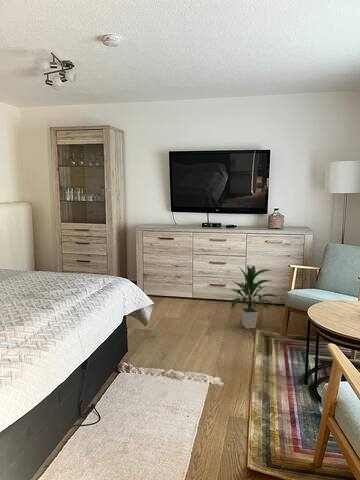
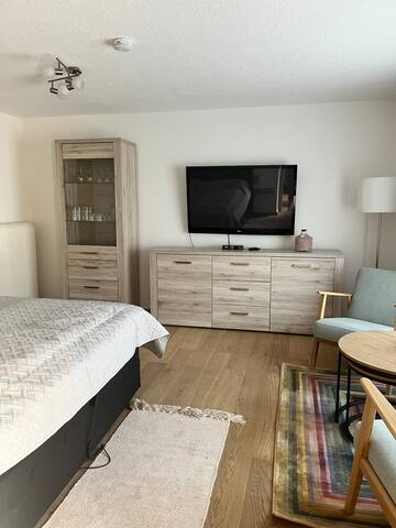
- indoor plant (251, 294)
